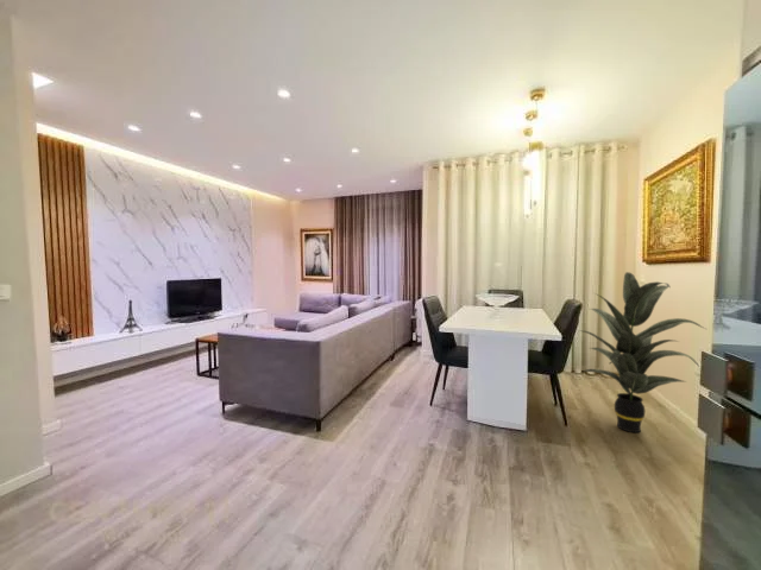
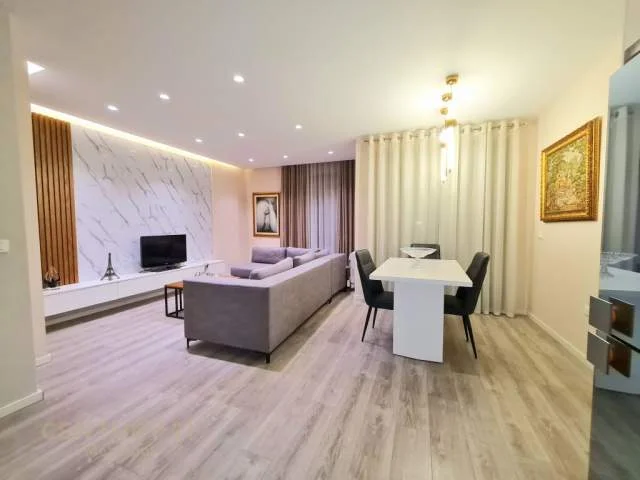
- indoor plant (634, 349)
